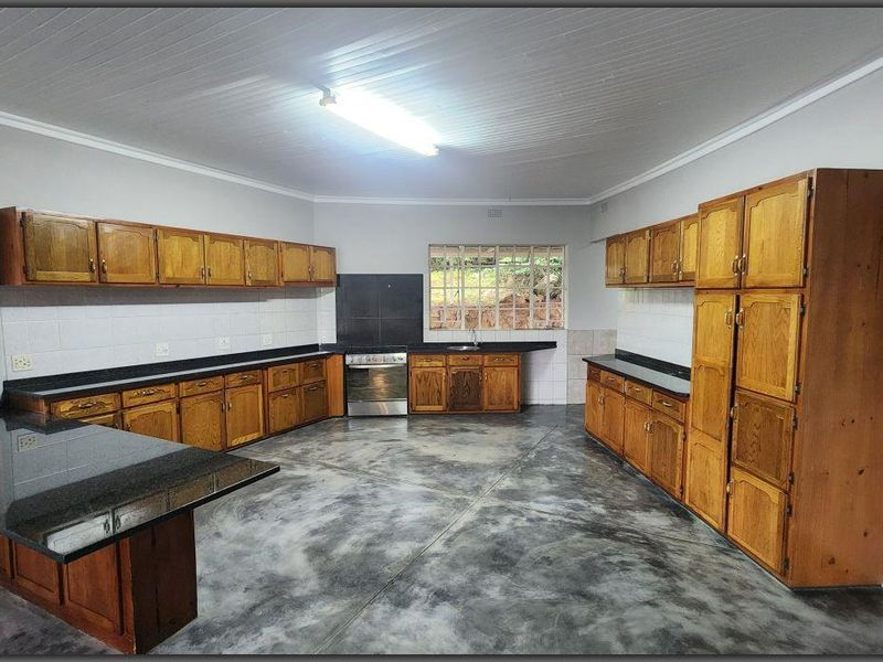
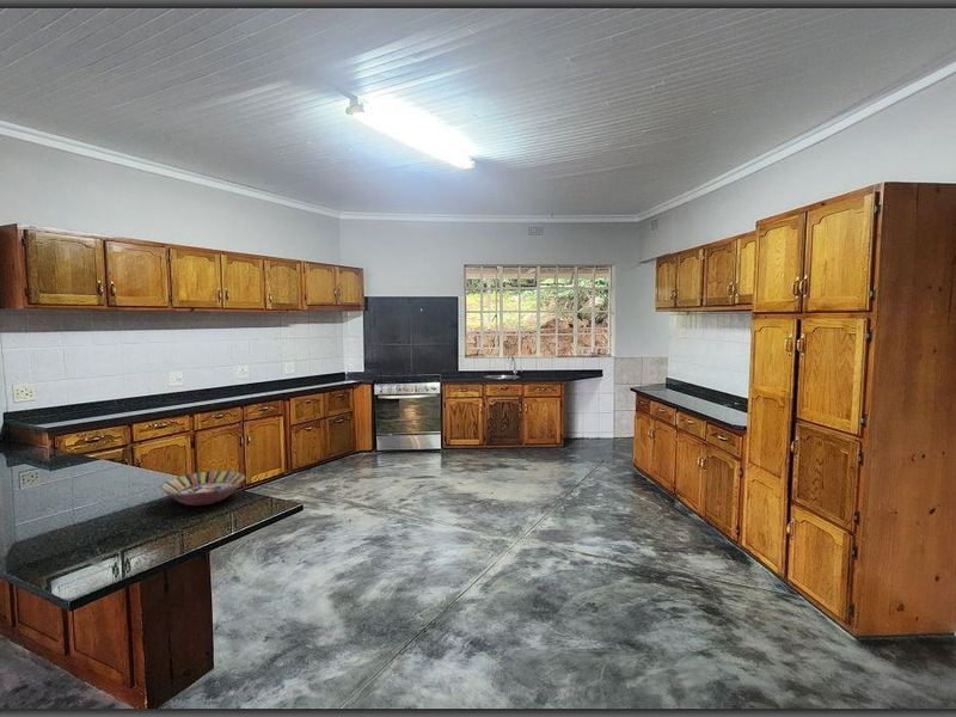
+ serving bowl (204, 490)
